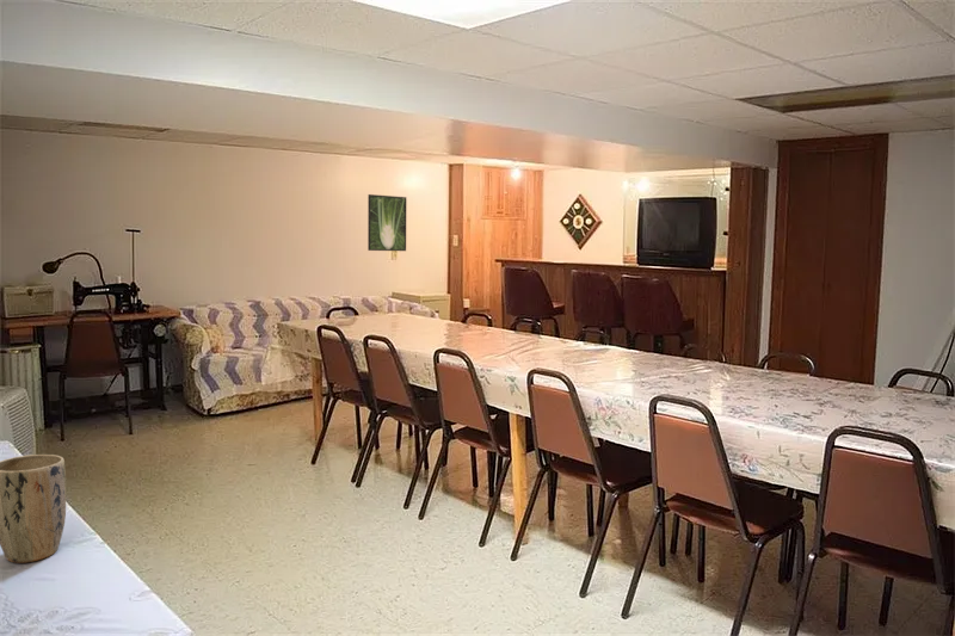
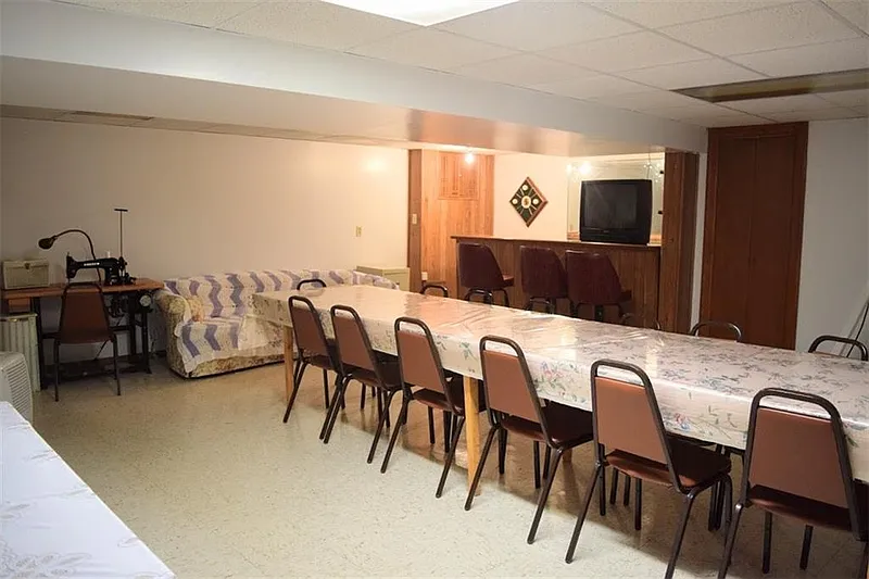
- plant pot (29, 508)
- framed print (387, 223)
